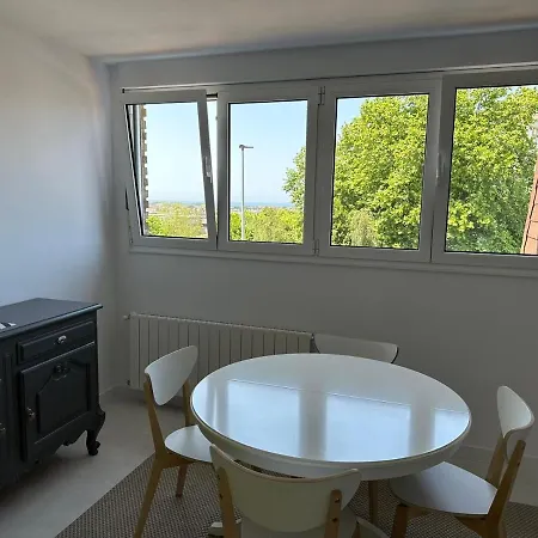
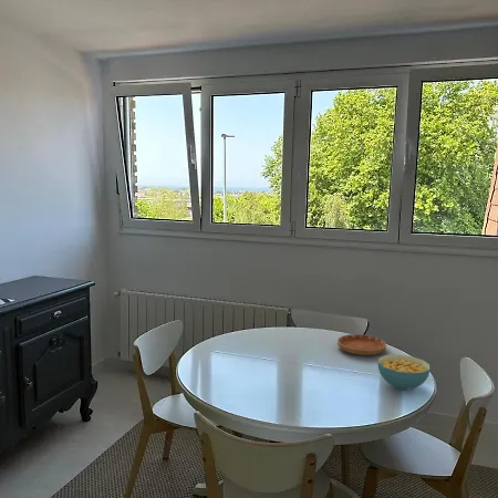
+ saucer (361, 344)
+ cereal bowl (403, 374)
